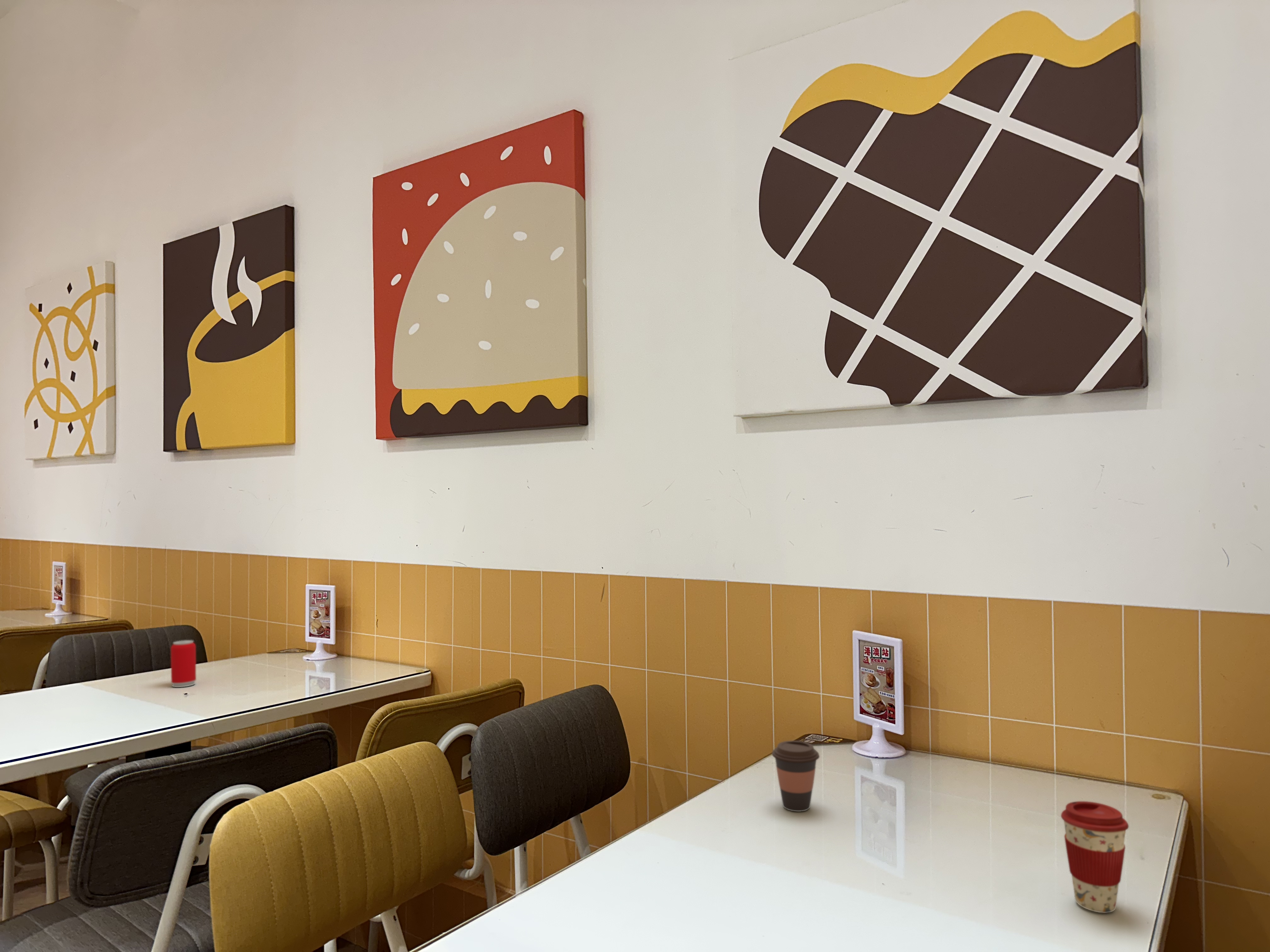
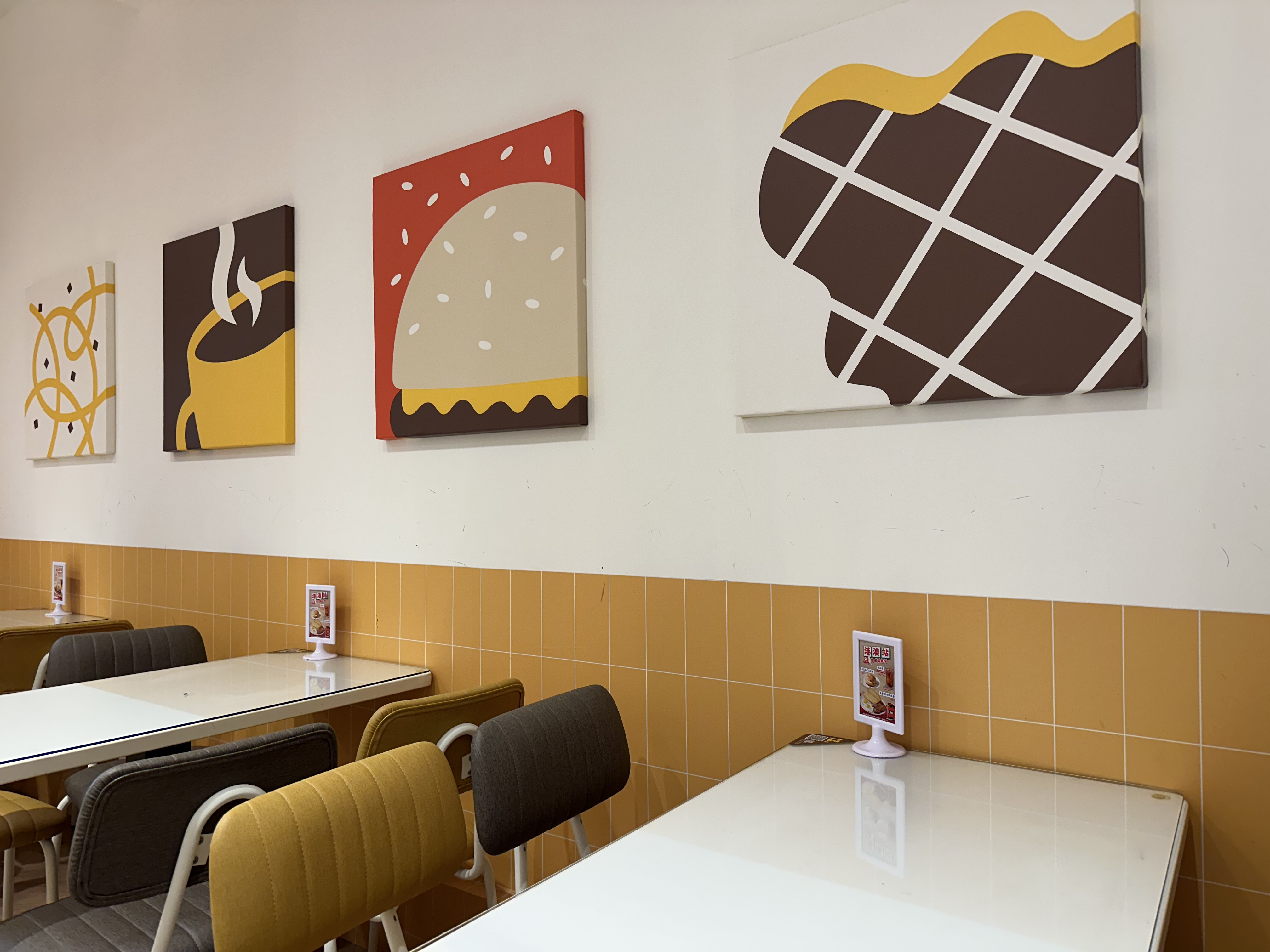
- coffee cup (1095, 856)
- beverage can (183, 663)
- coffee cup (796, 776)
